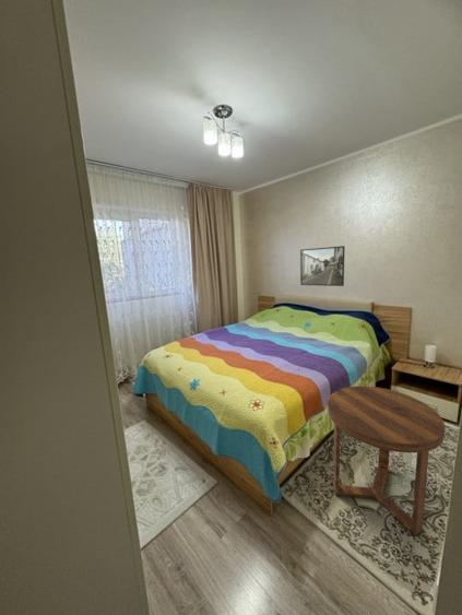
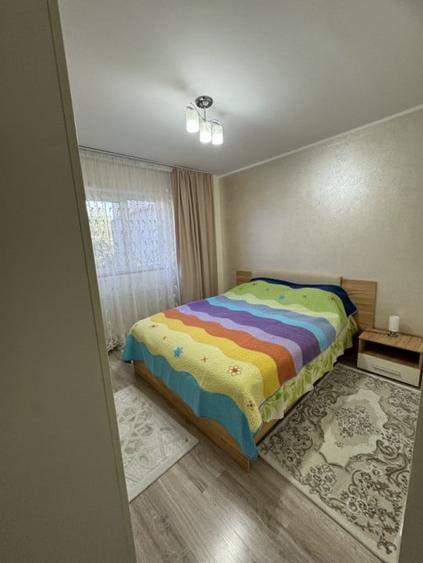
- side table (379, 452)
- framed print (320, 267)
